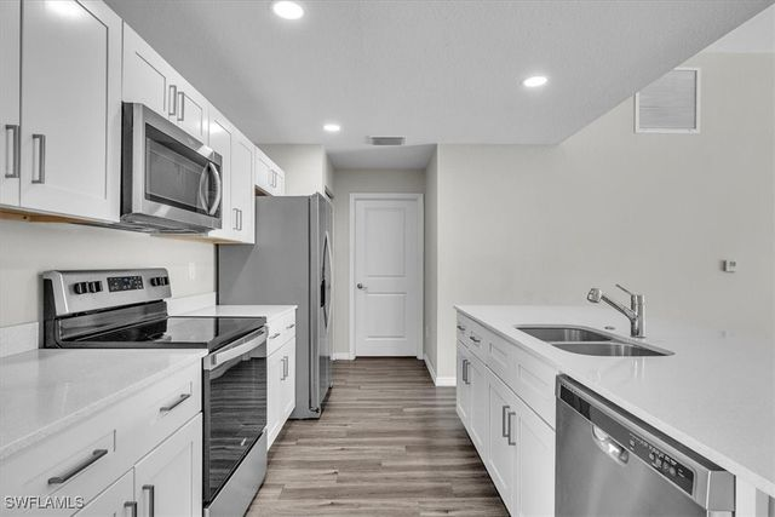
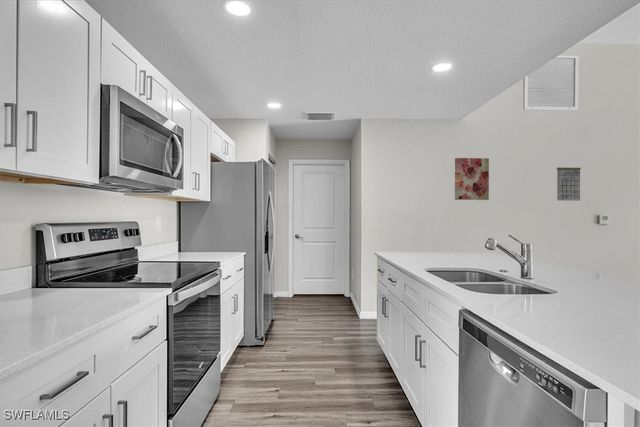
+ calendar (568, 180)
+ wall art (471, 179)
